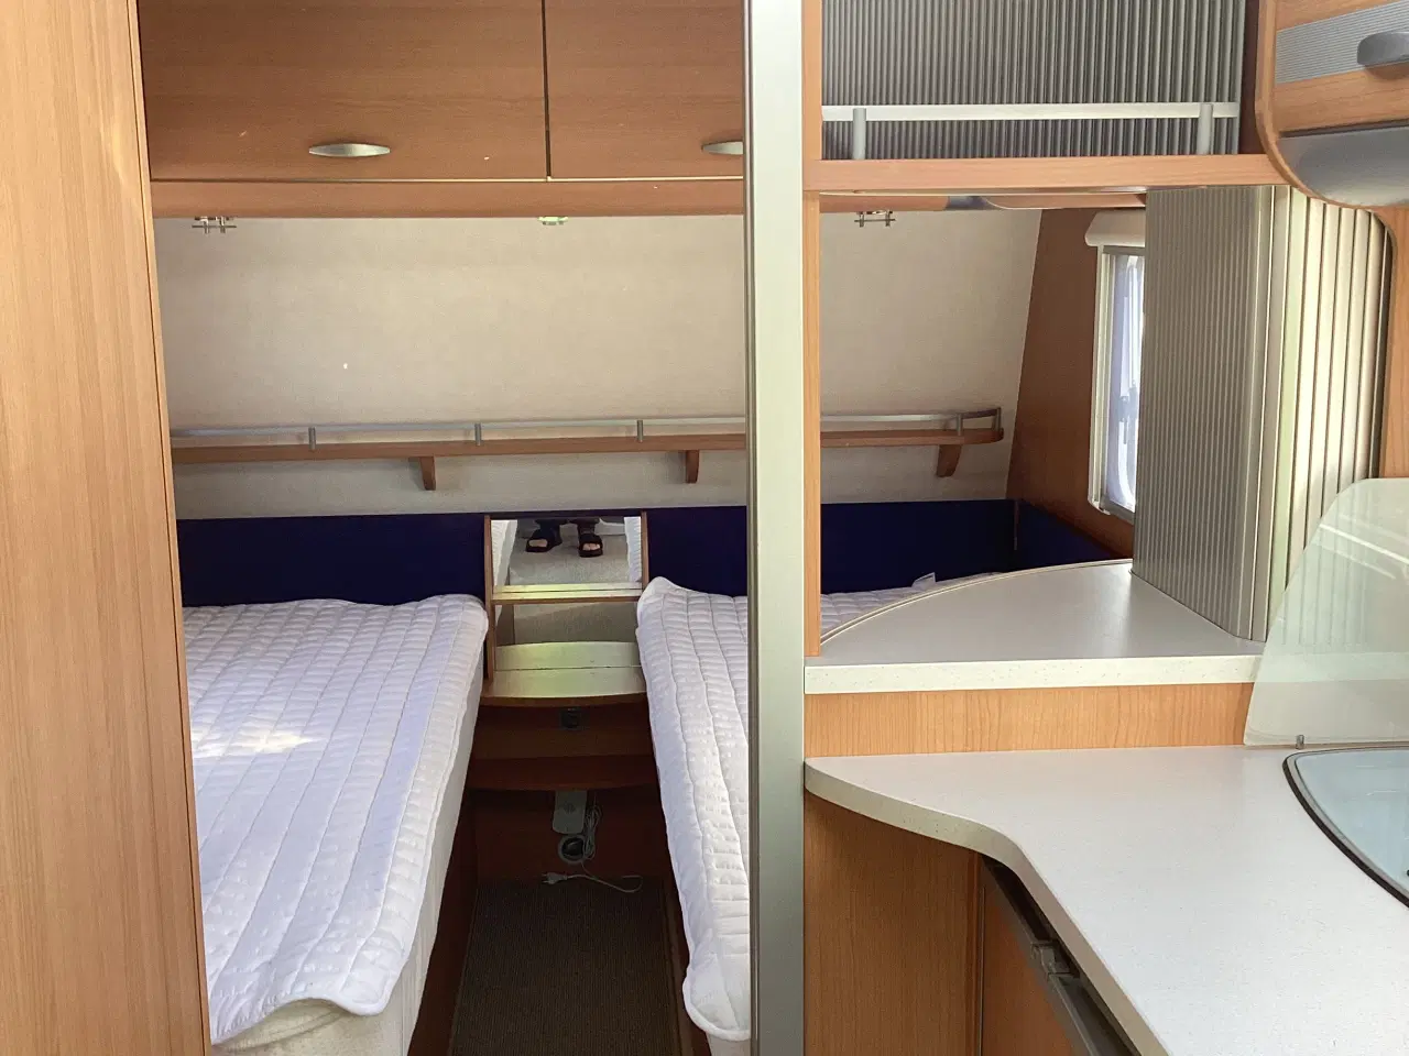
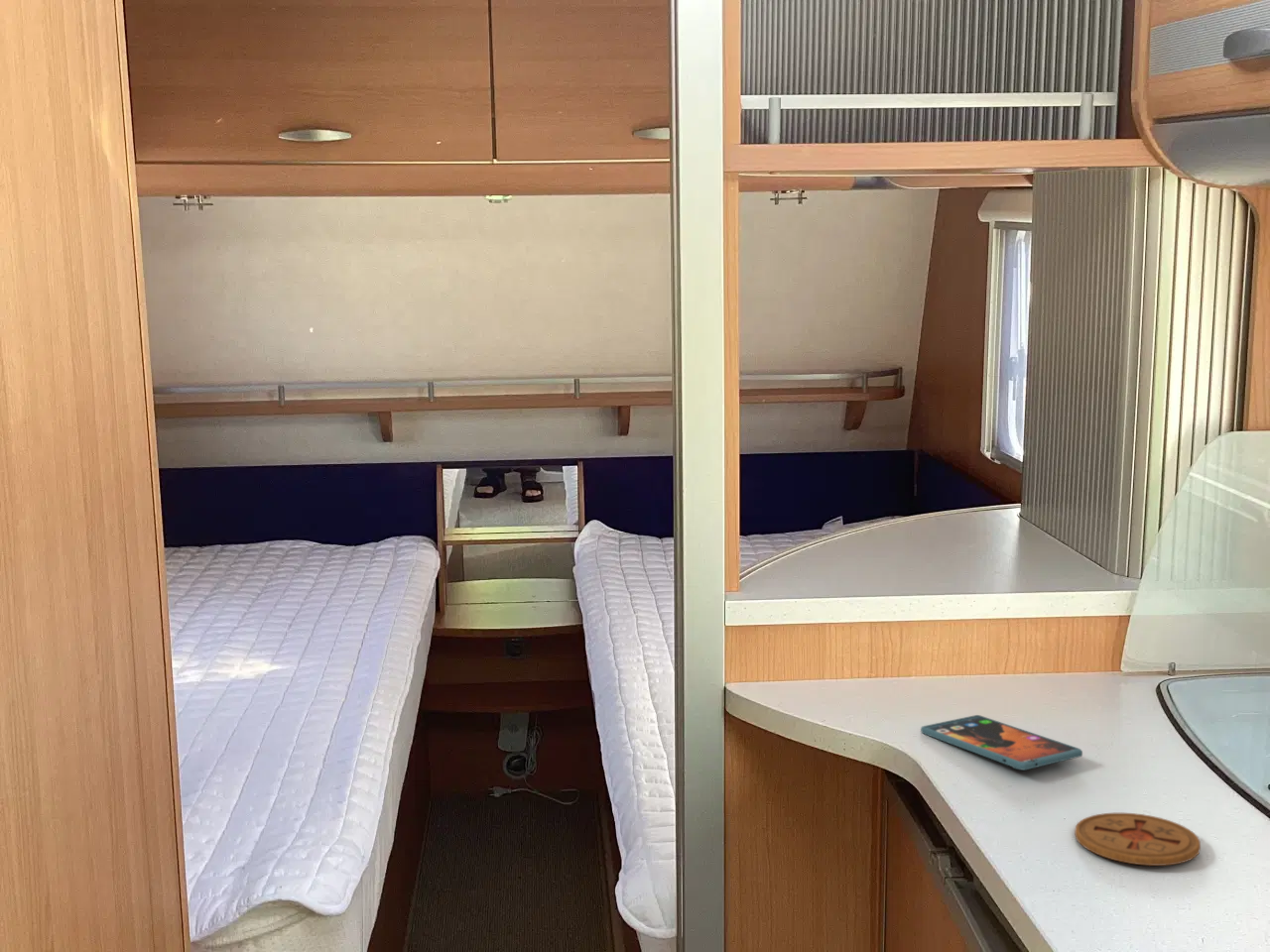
+ coaster (1136, 838)
+ smartphone (998, 741)
